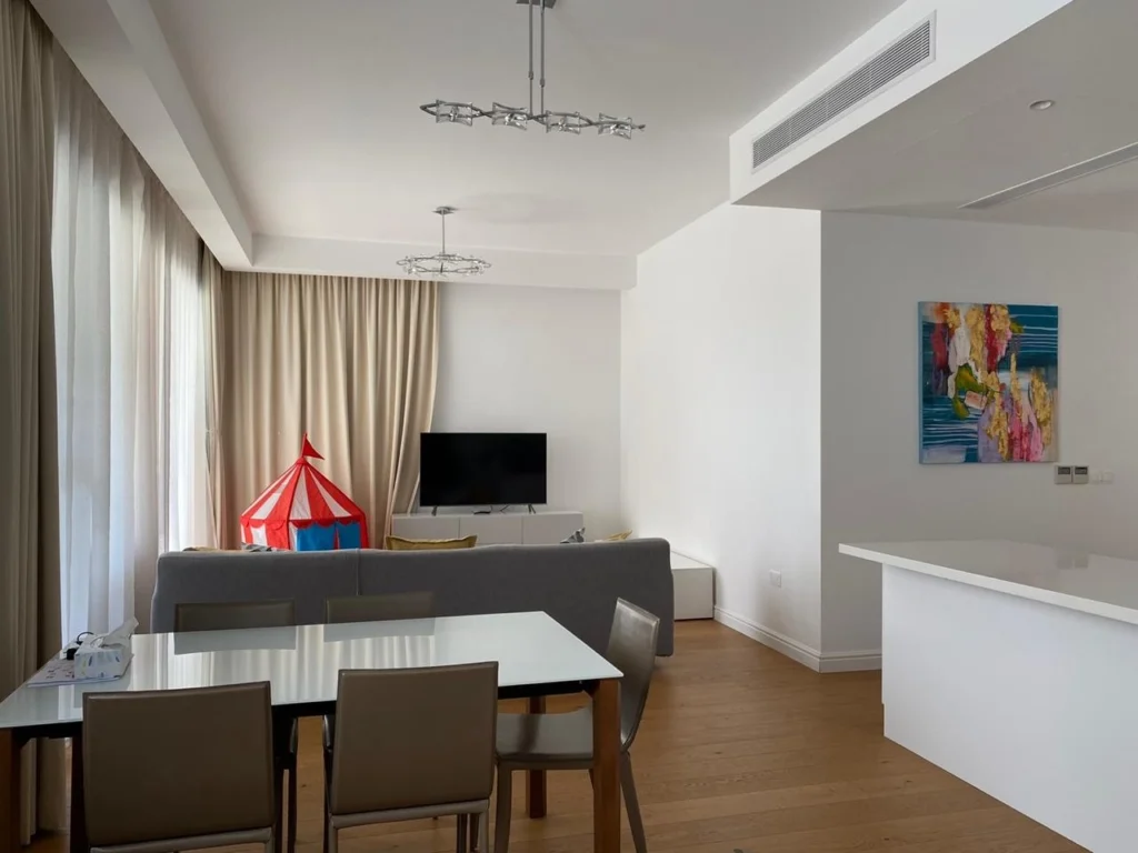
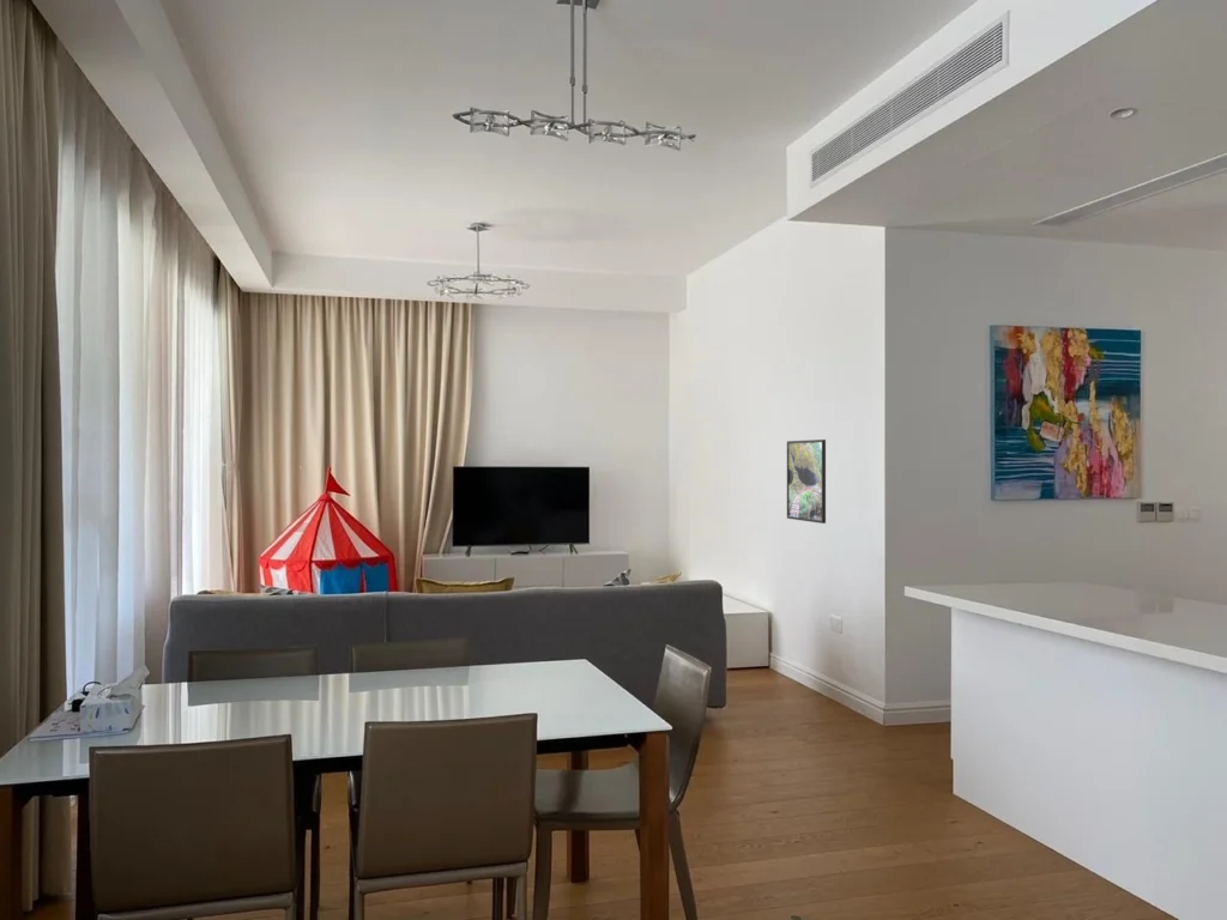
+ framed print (805, 480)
